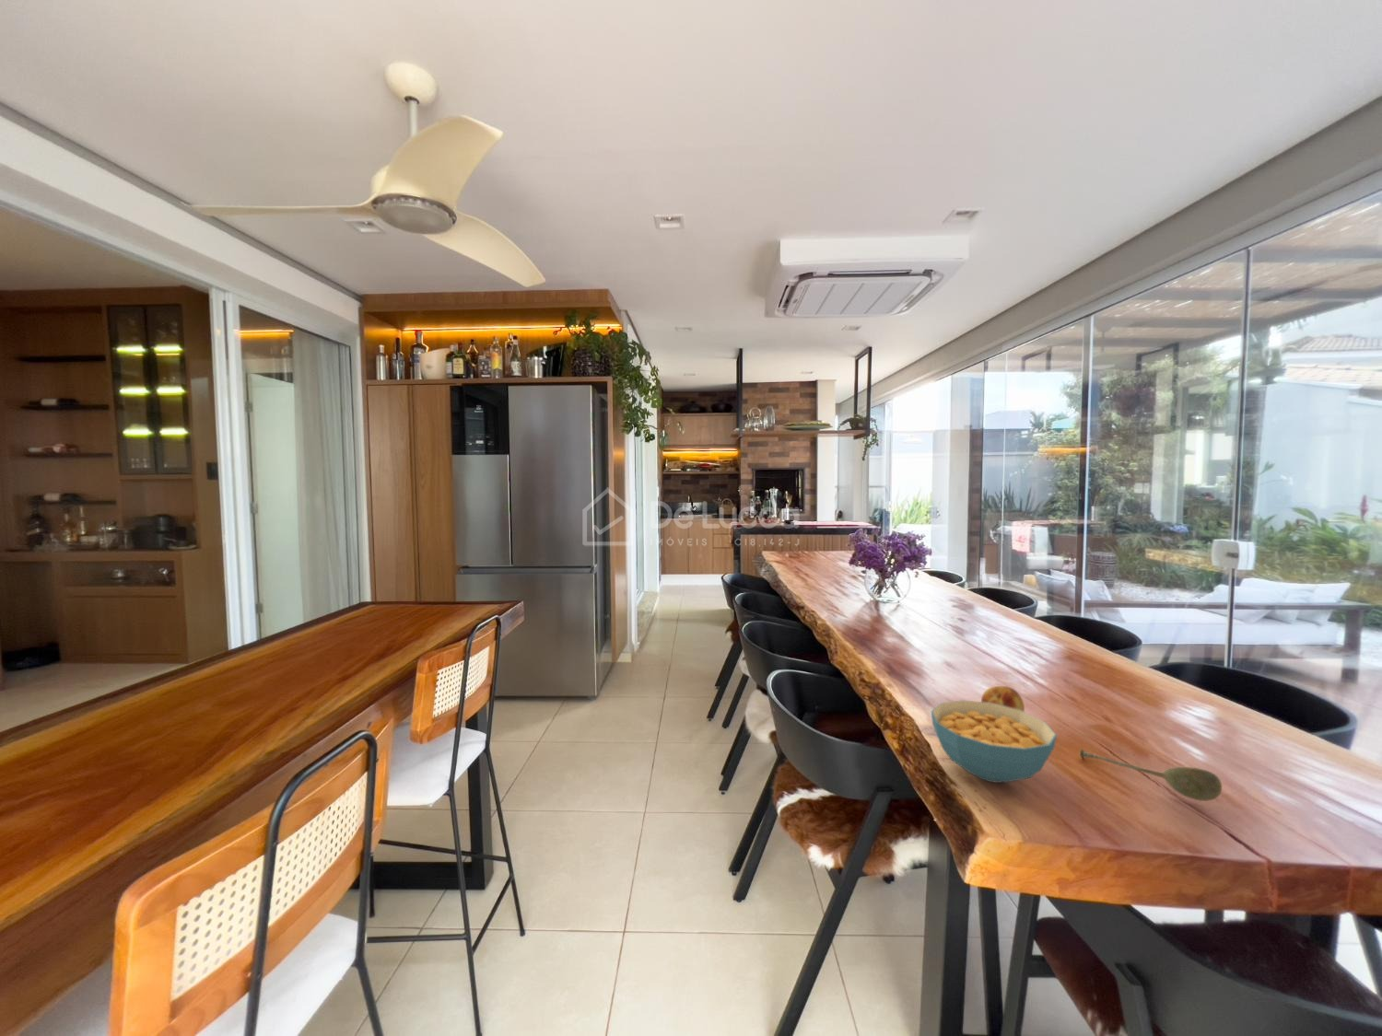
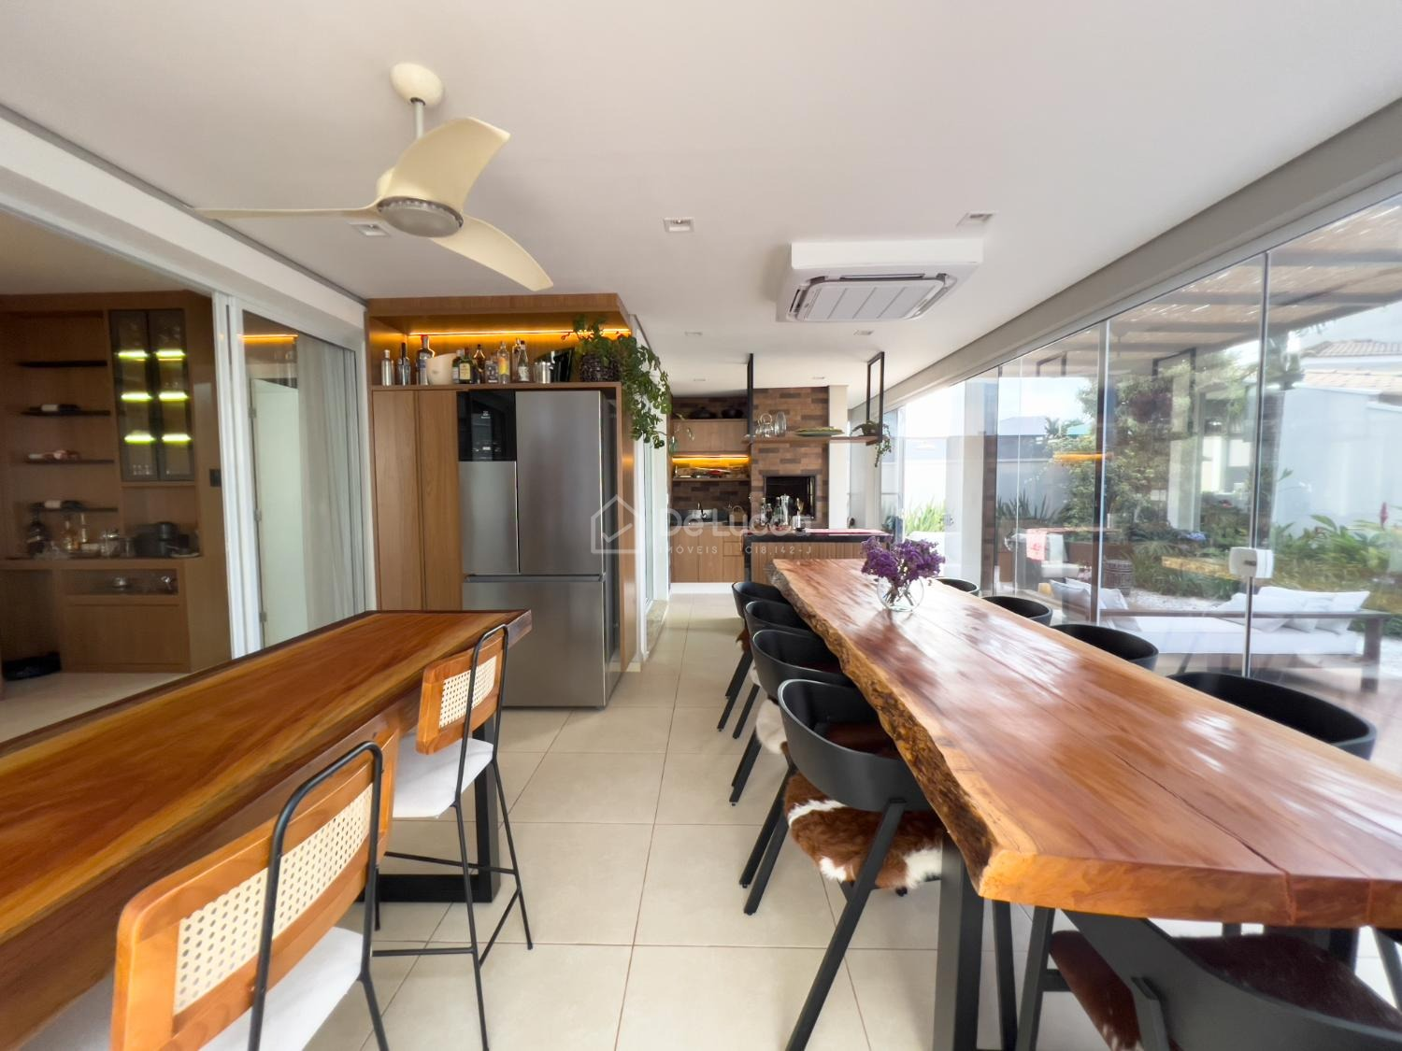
- fruit (1002, 704)
- soupspoon (1143, 768)
- cereal bowl (989, 748)
